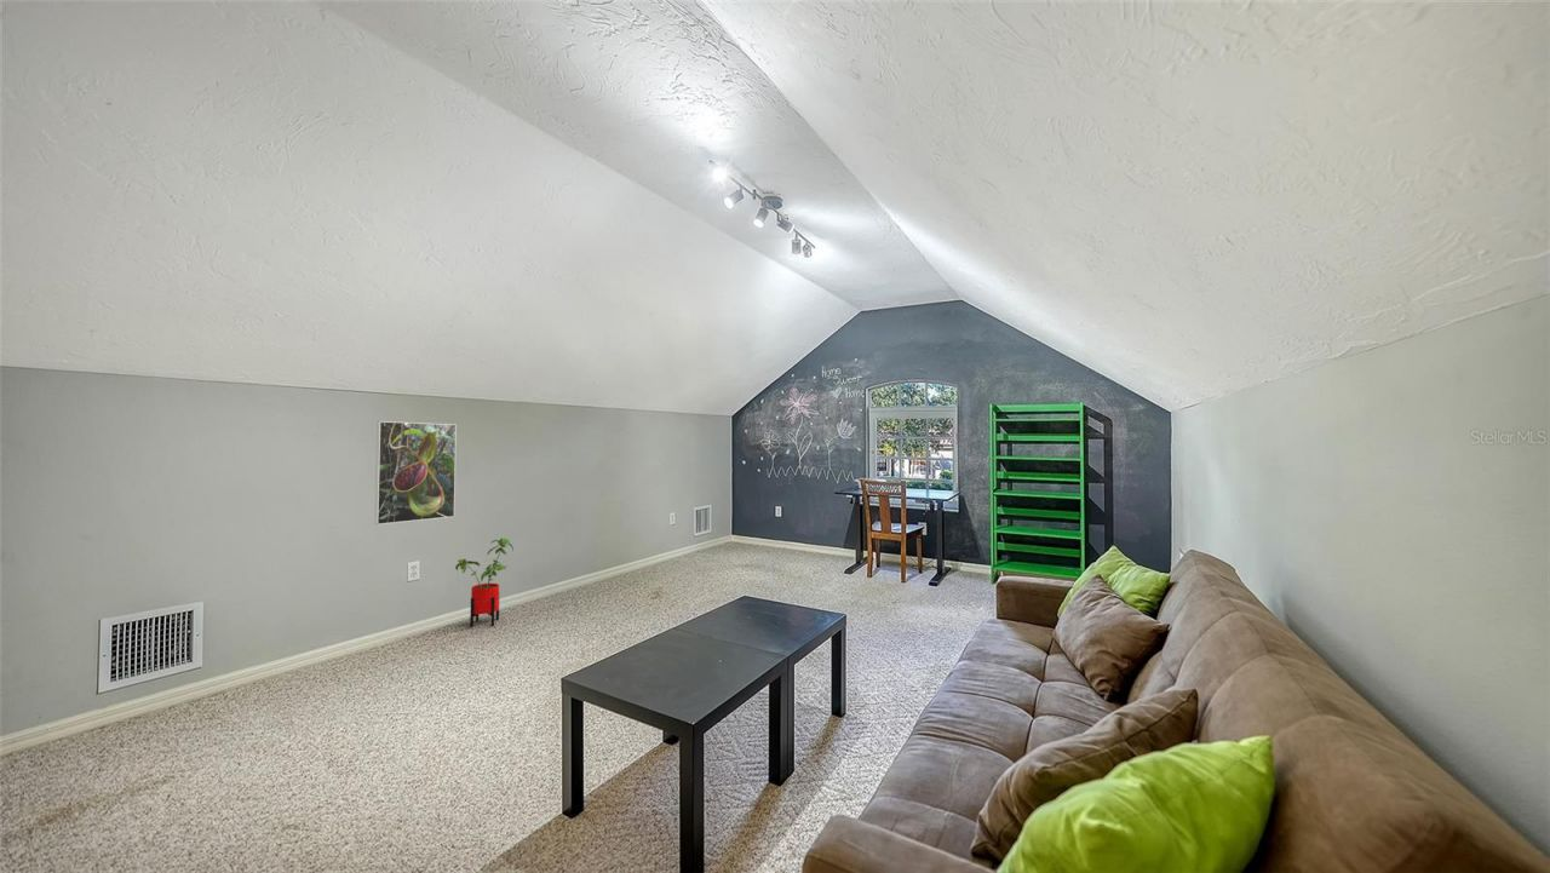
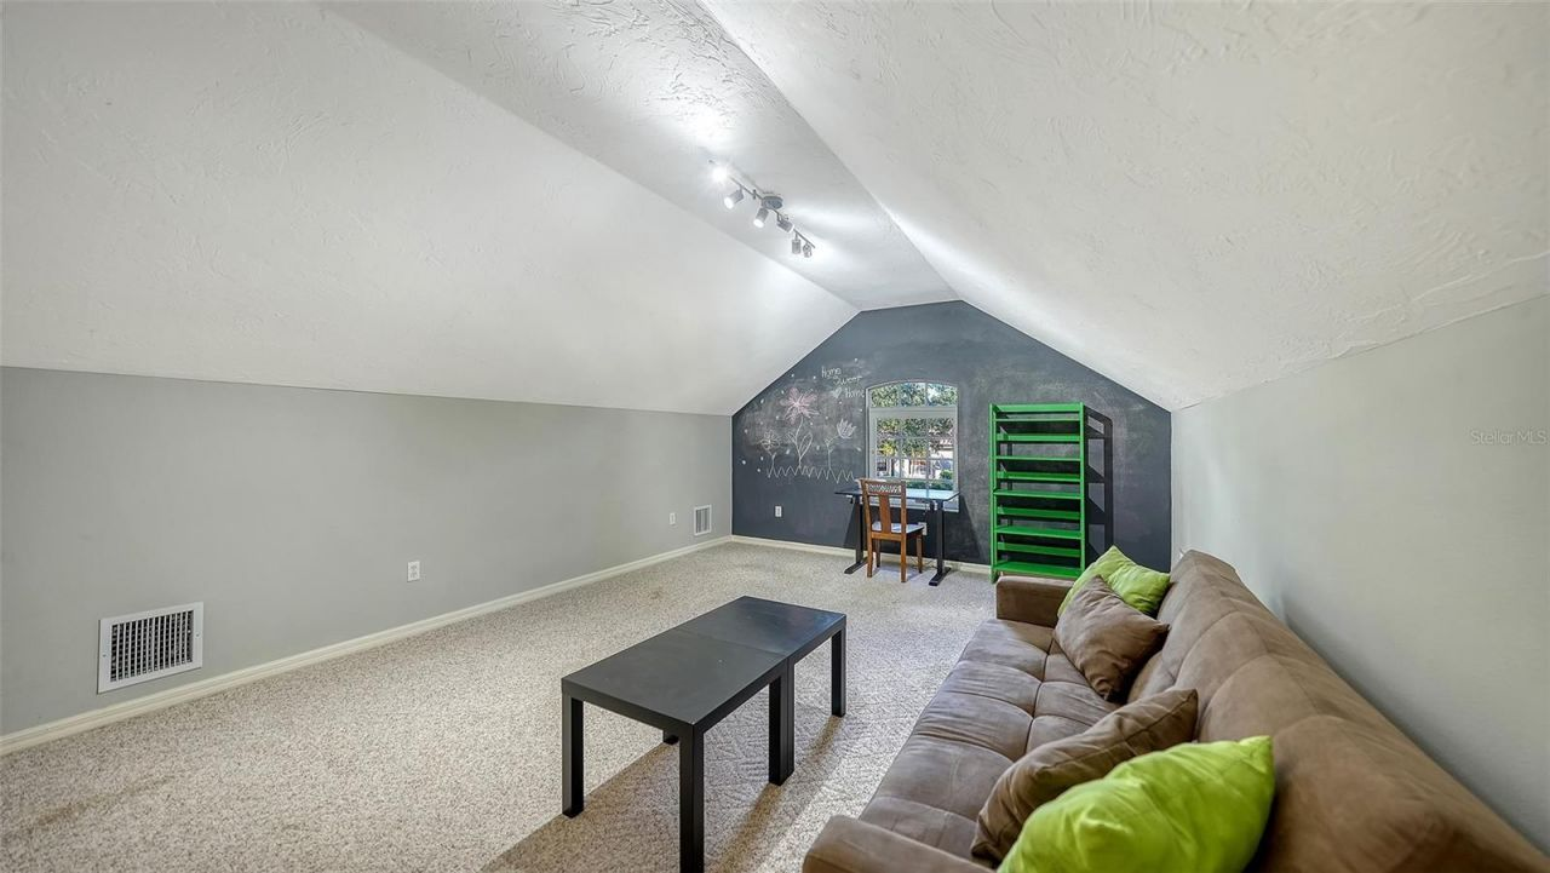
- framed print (418, 471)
- house plant (489, 580)
